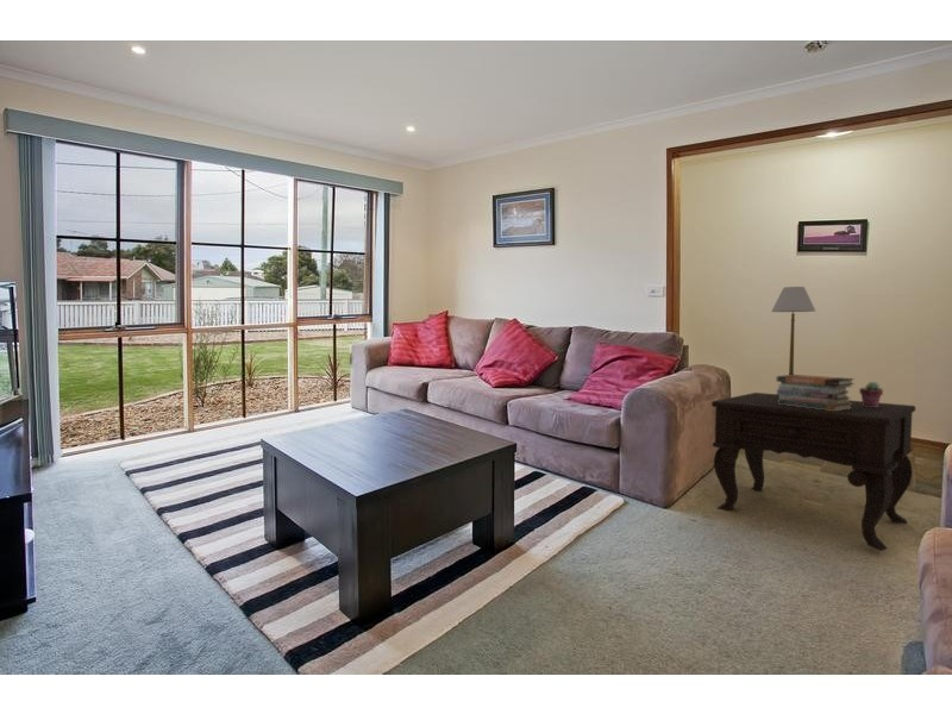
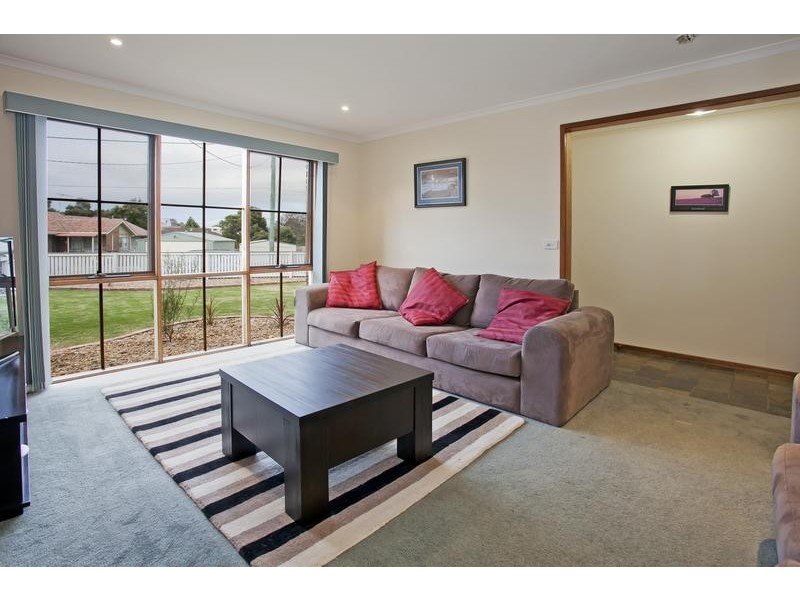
- table lamp (791, 344)
- book stack (813, 394)
- potted succulent (871, 396)
- side table (806, 457)
